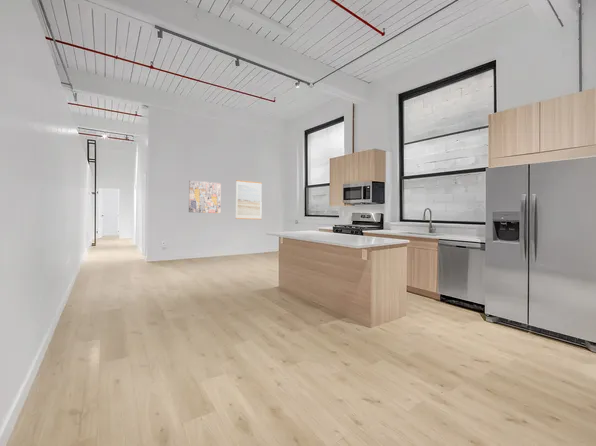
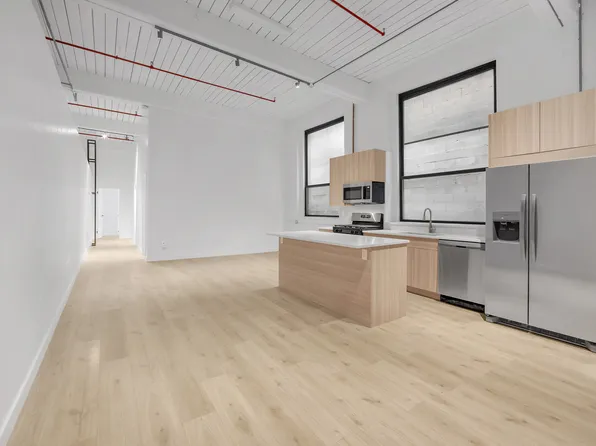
- wall art (249, 200)
- wall art (205, 197)
